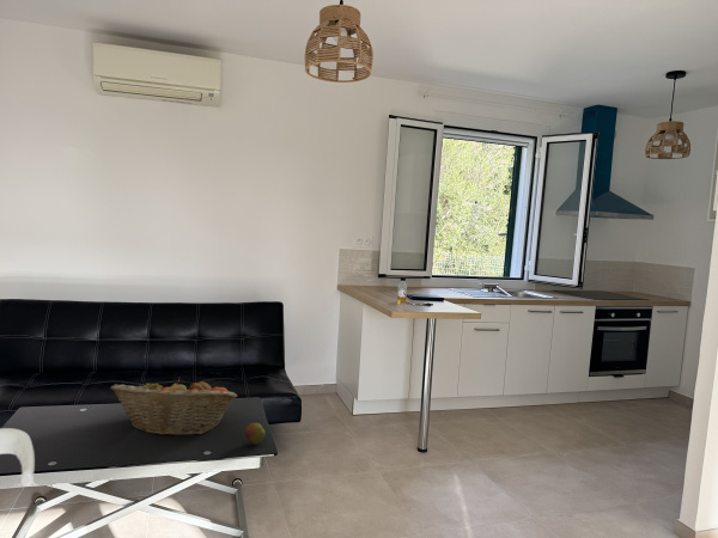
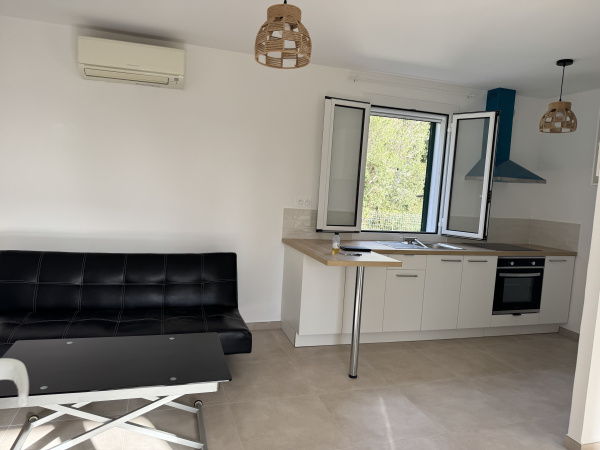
- apple (254, 433)
- fruit basket (175, 399)
